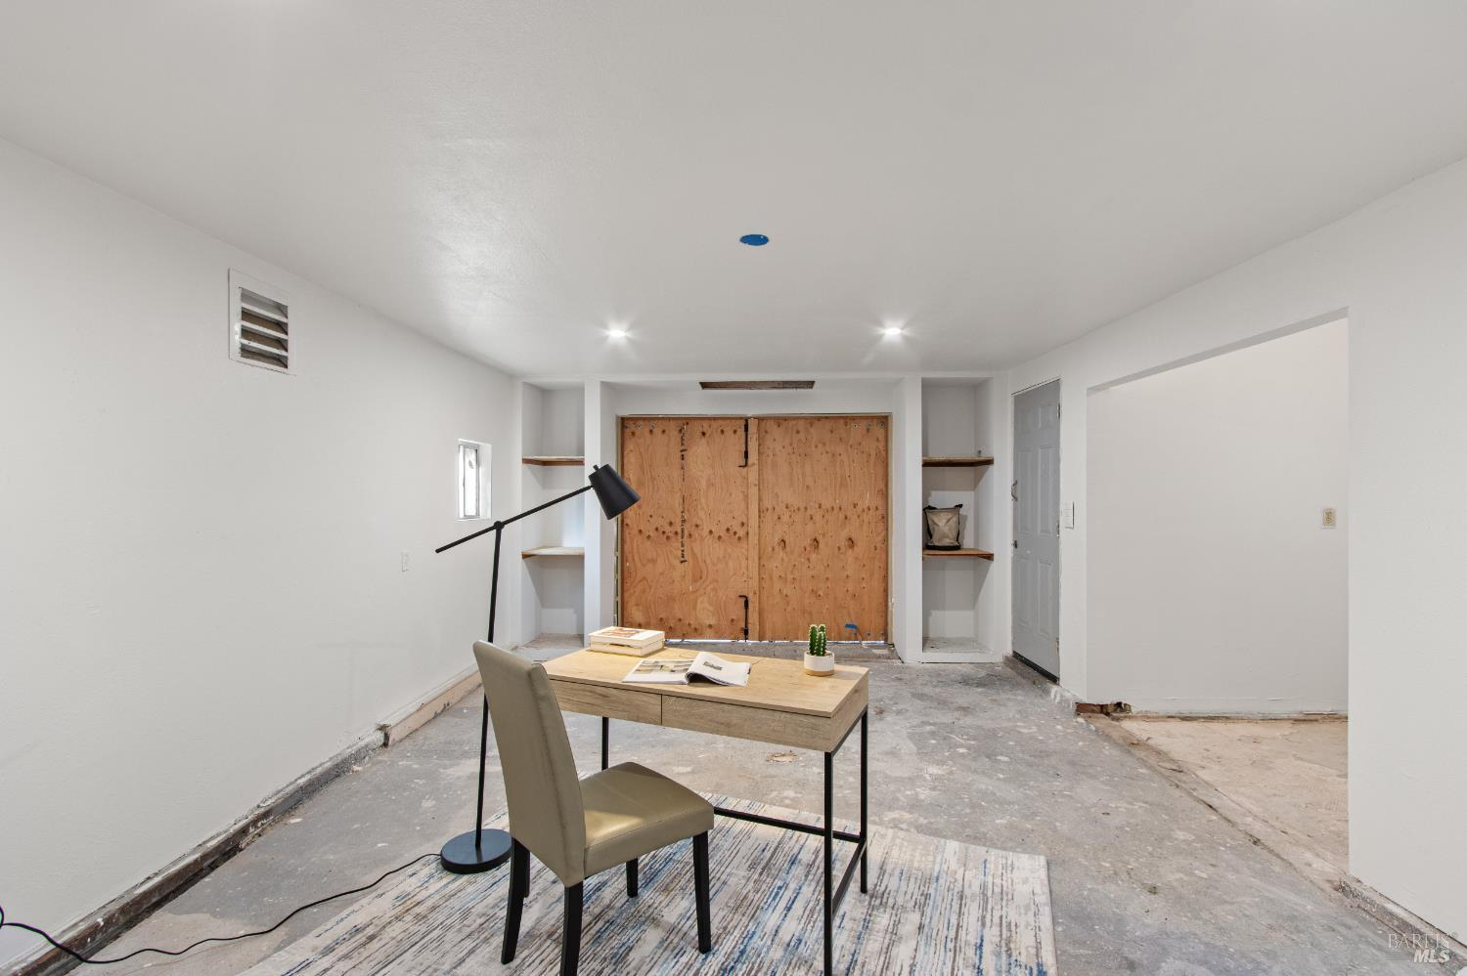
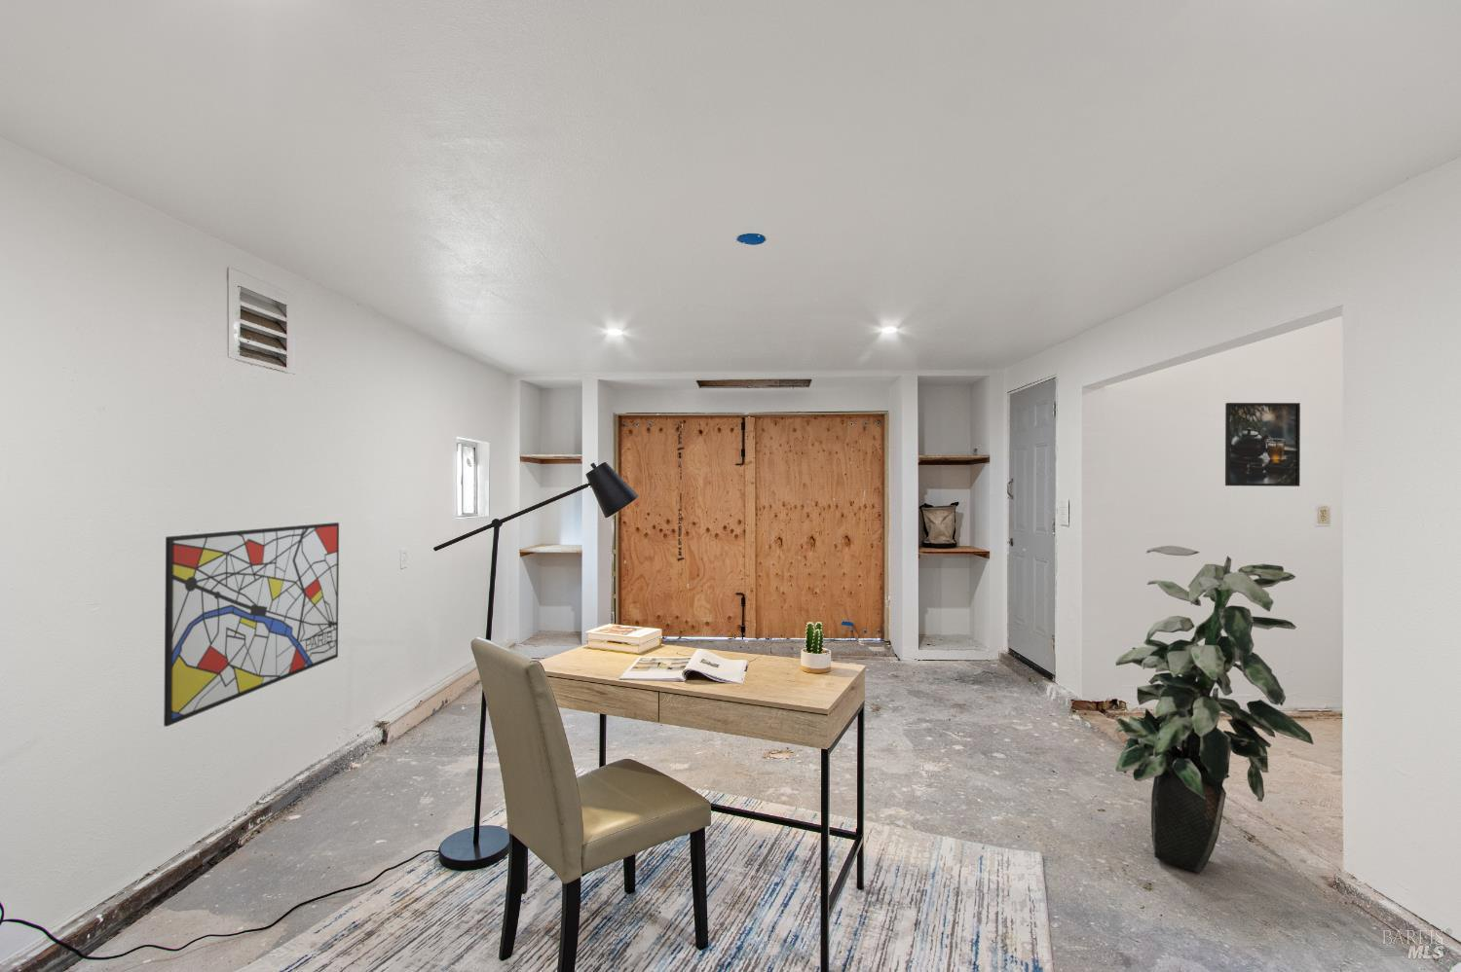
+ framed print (1262, 444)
+ indoor plant (1194, 703)
+ wall art (266, 608)
